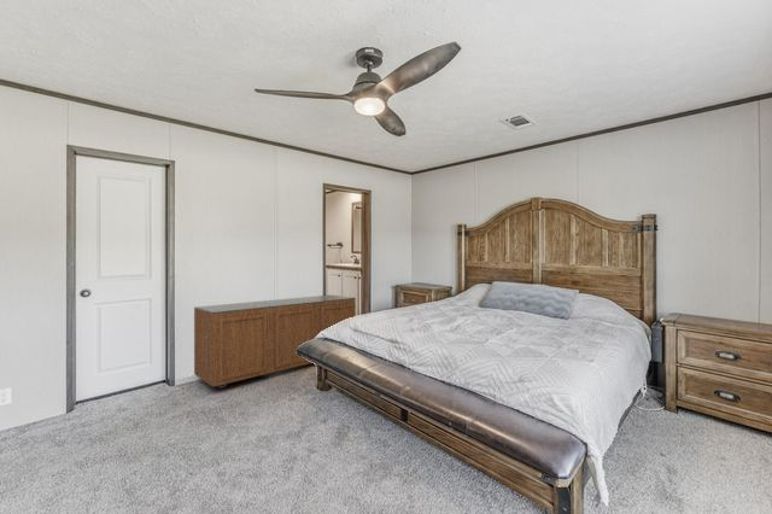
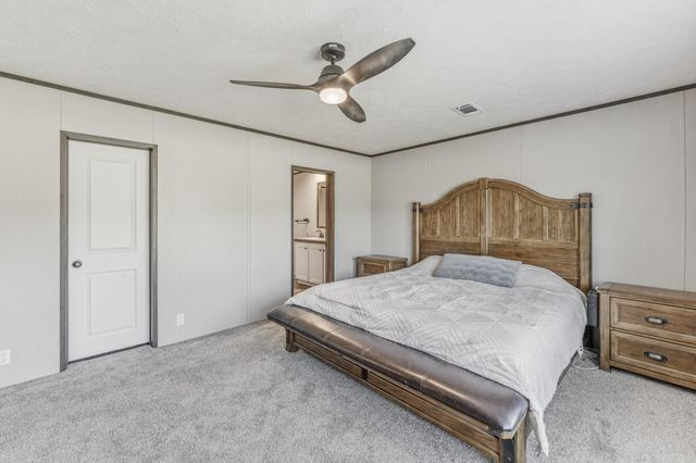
- sideboard (283, 334)
